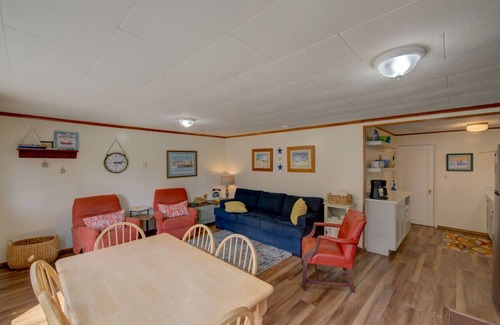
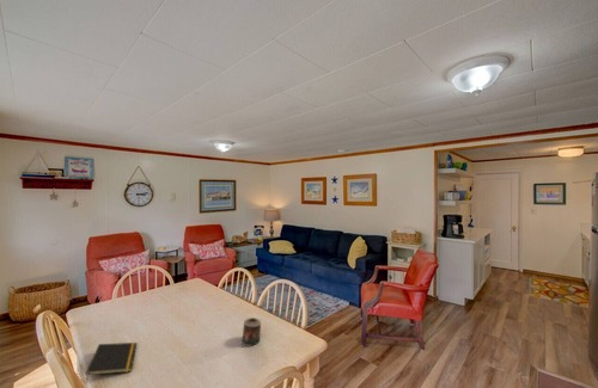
+ candle (249, 331)
+ notepad (114, 357)
